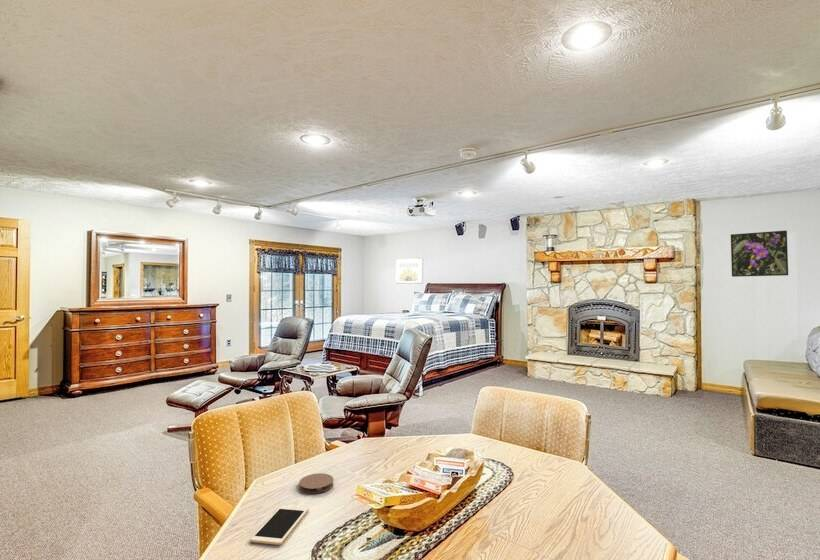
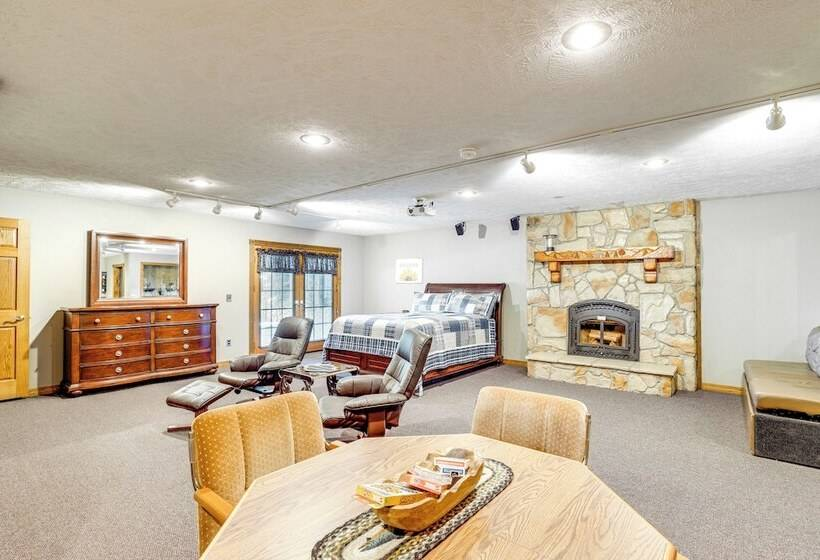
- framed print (758, 254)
- coaster (316, 482)
- cell phone (281, 523)
